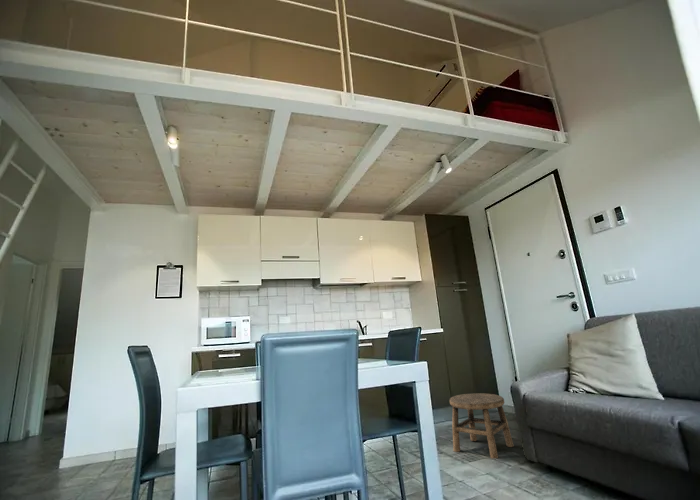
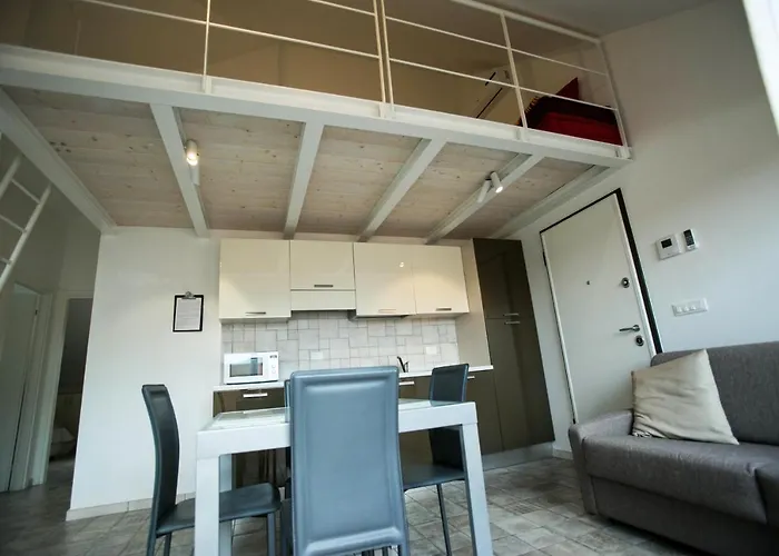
- stool (479, 422)
